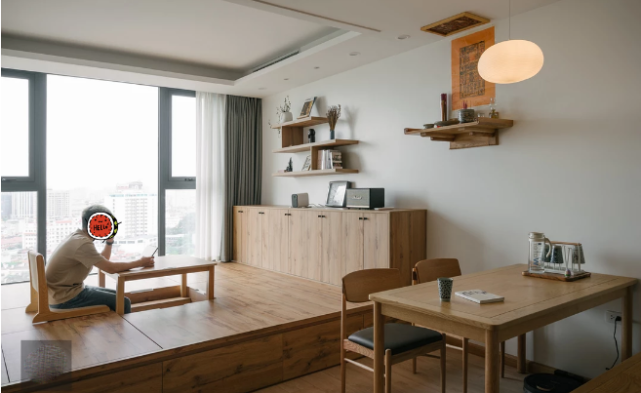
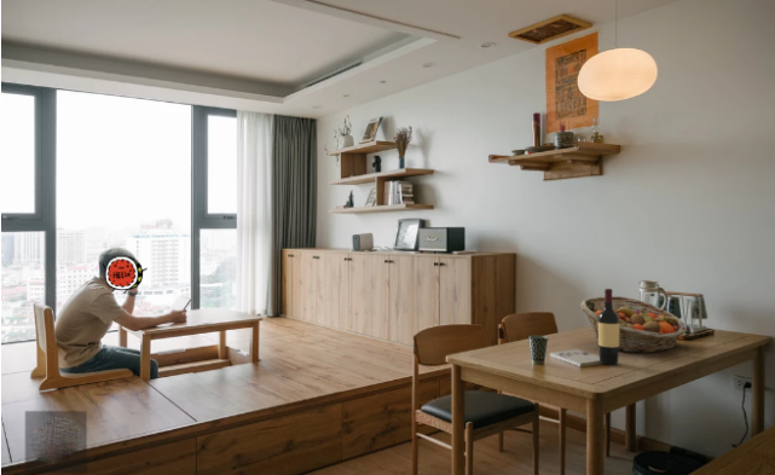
+ fruit basket (631, 323)
+ wine bottle (608, 325)
